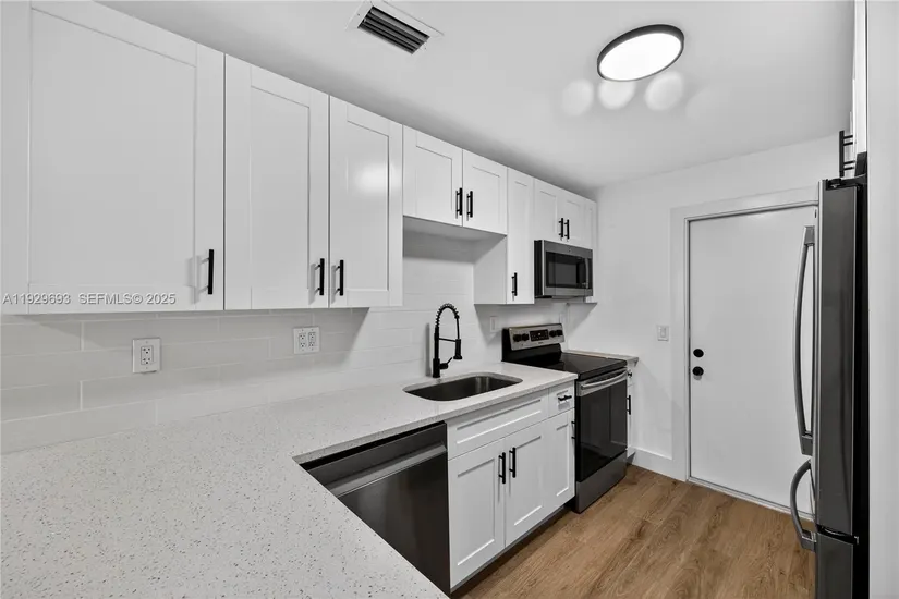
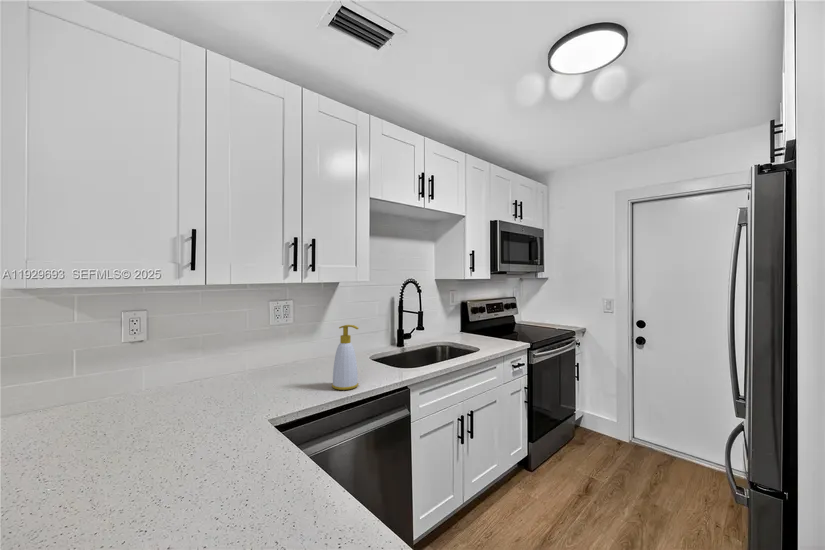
+ soap bottle (345, 355)
